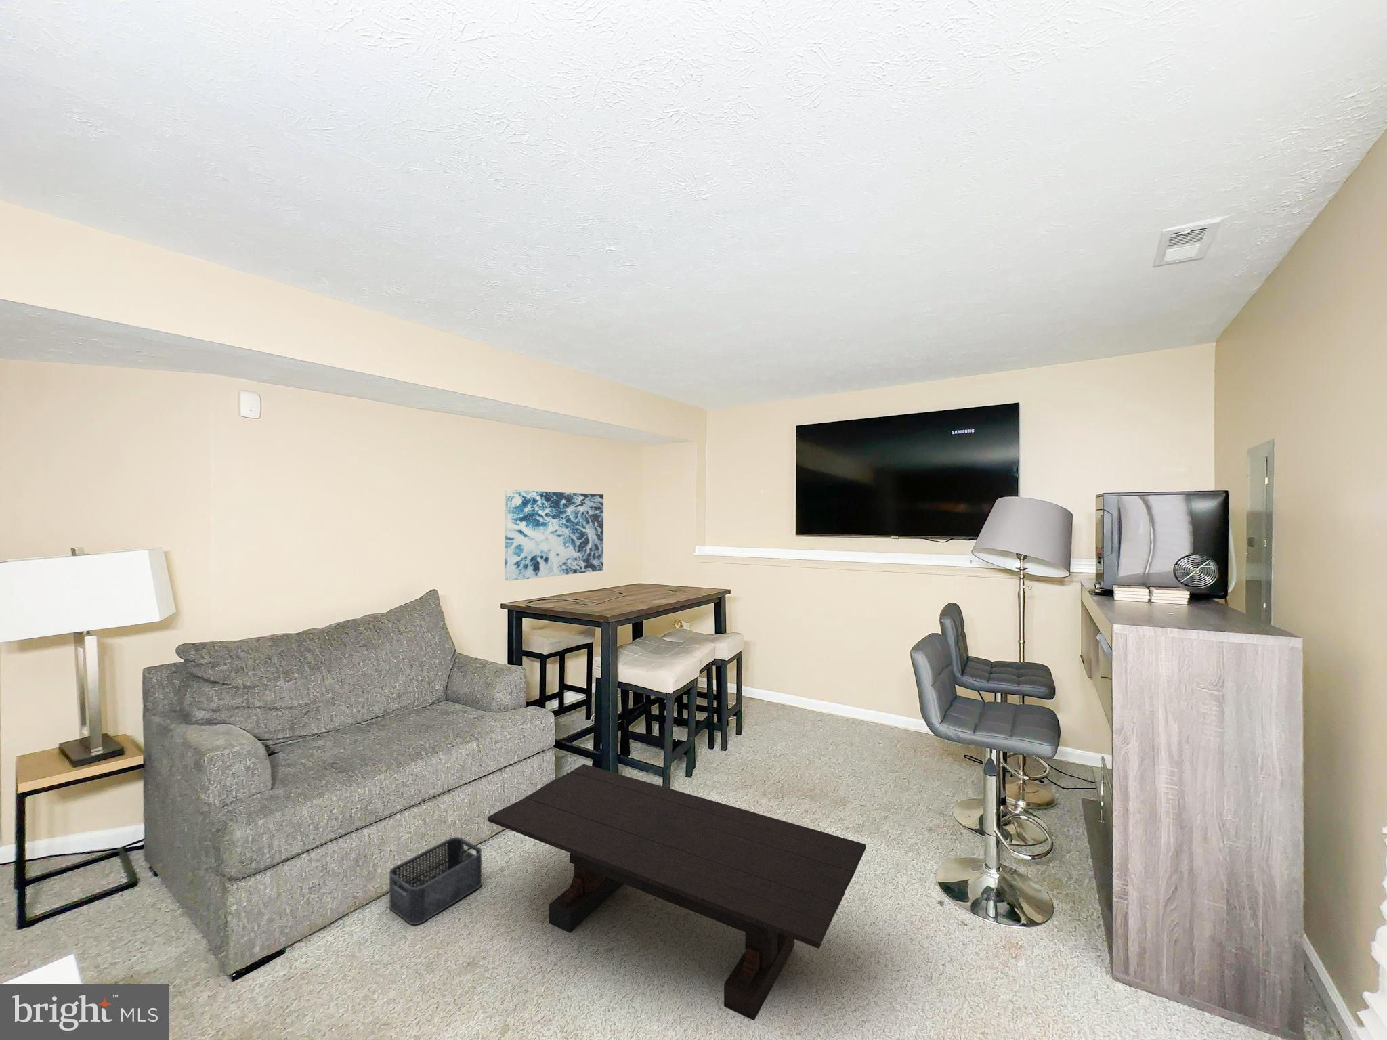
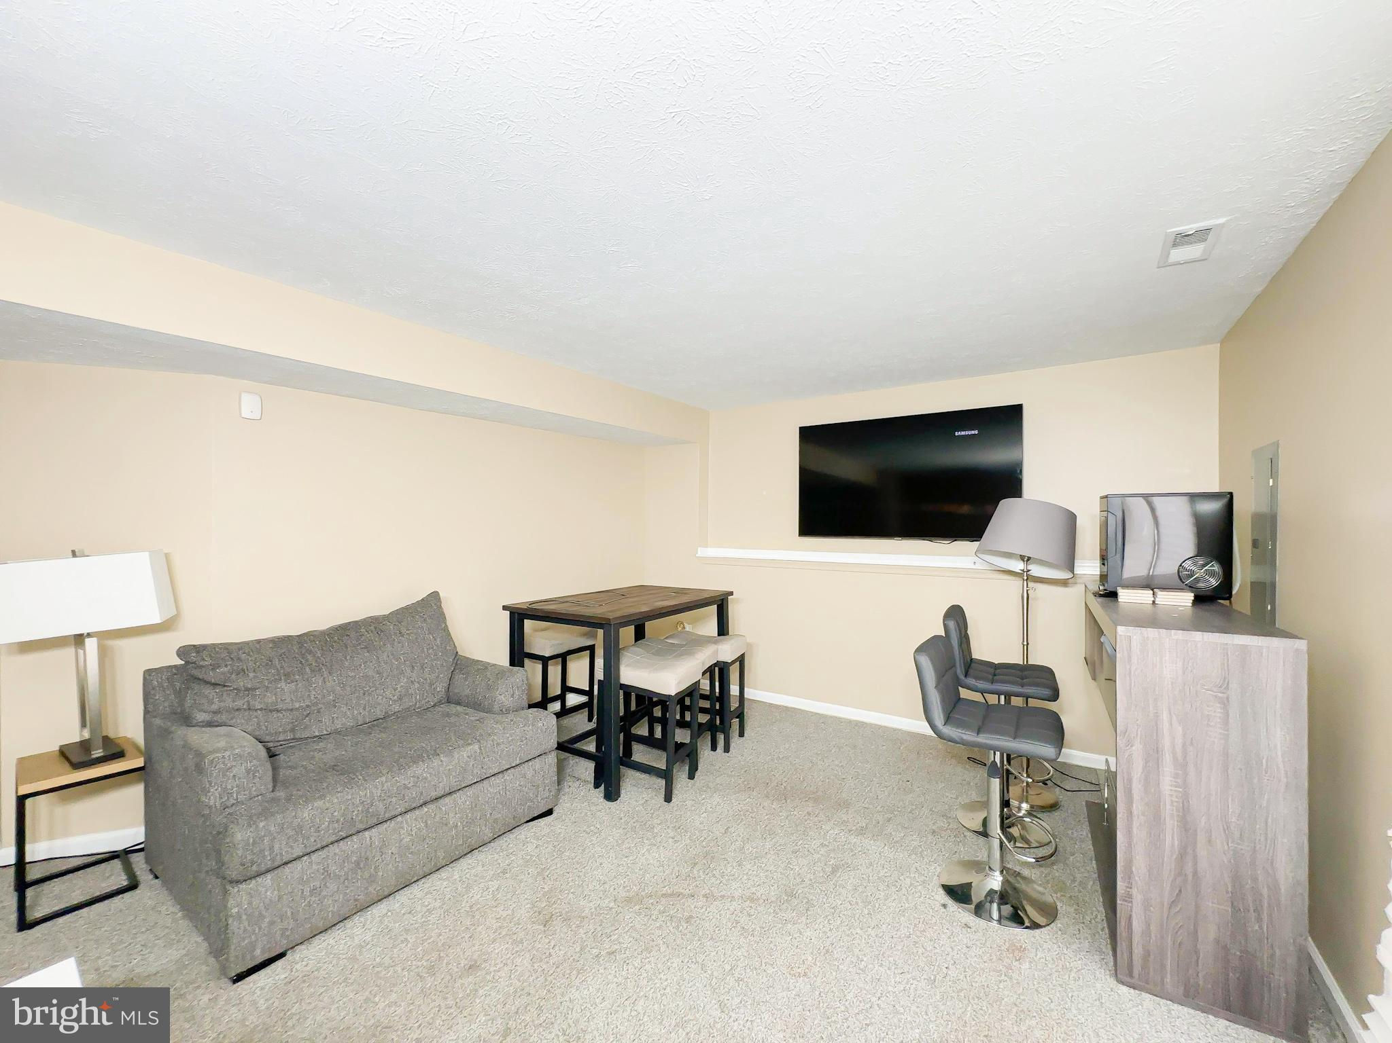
- wall art (558, 533)
- coffee table (668, 883)
- storage bin (437, 877)
